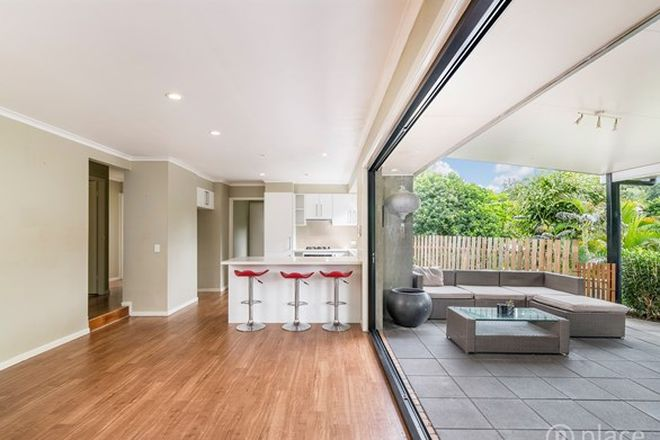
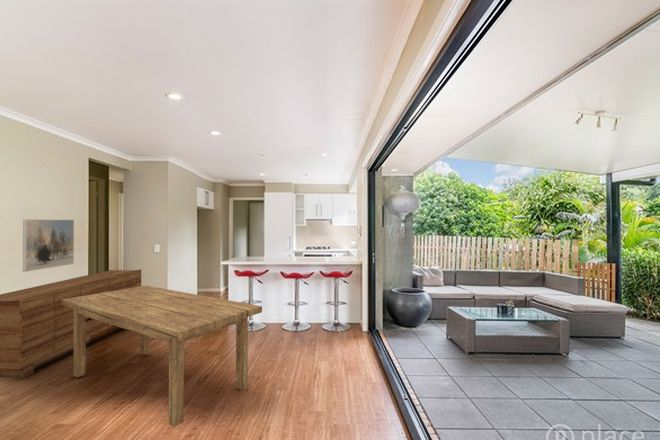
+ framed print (50, 243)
+ sideboard (73, 313)
+ dining table (159, 339)
